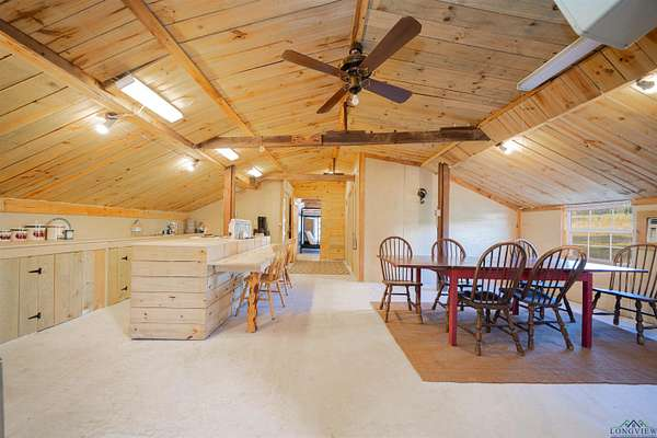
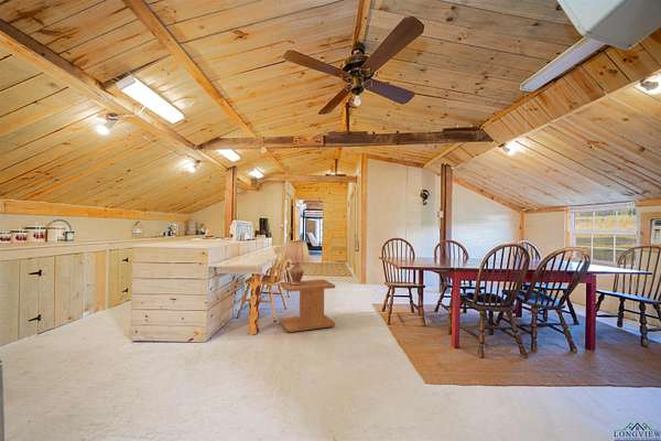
+ side table (306, 303)
+ lamp (296, 261)
